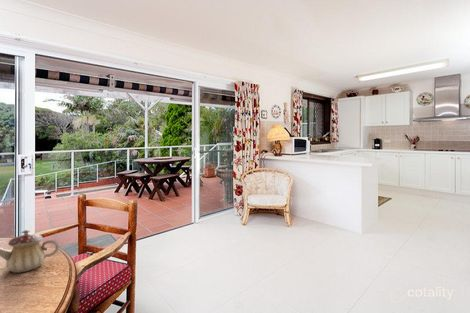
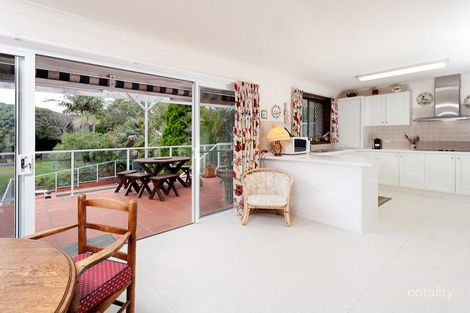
- teapot (29, 247)
